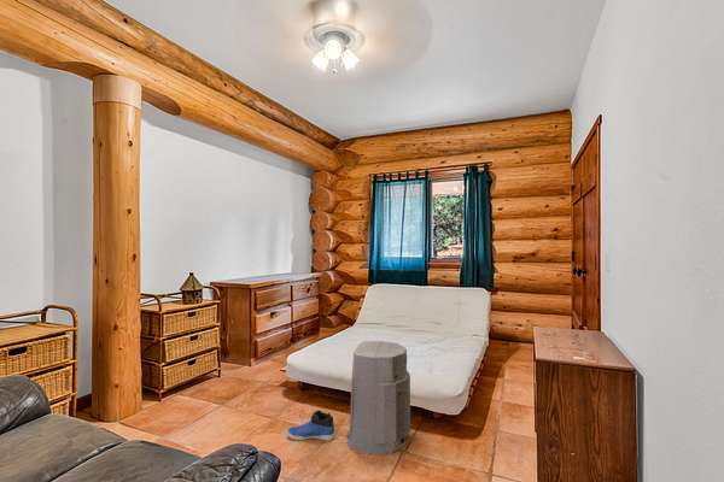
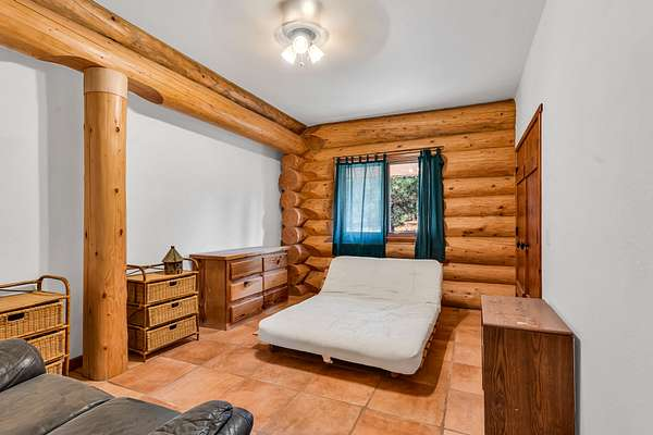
- sneaker (310, 423)
- air purifier (379, 393)
